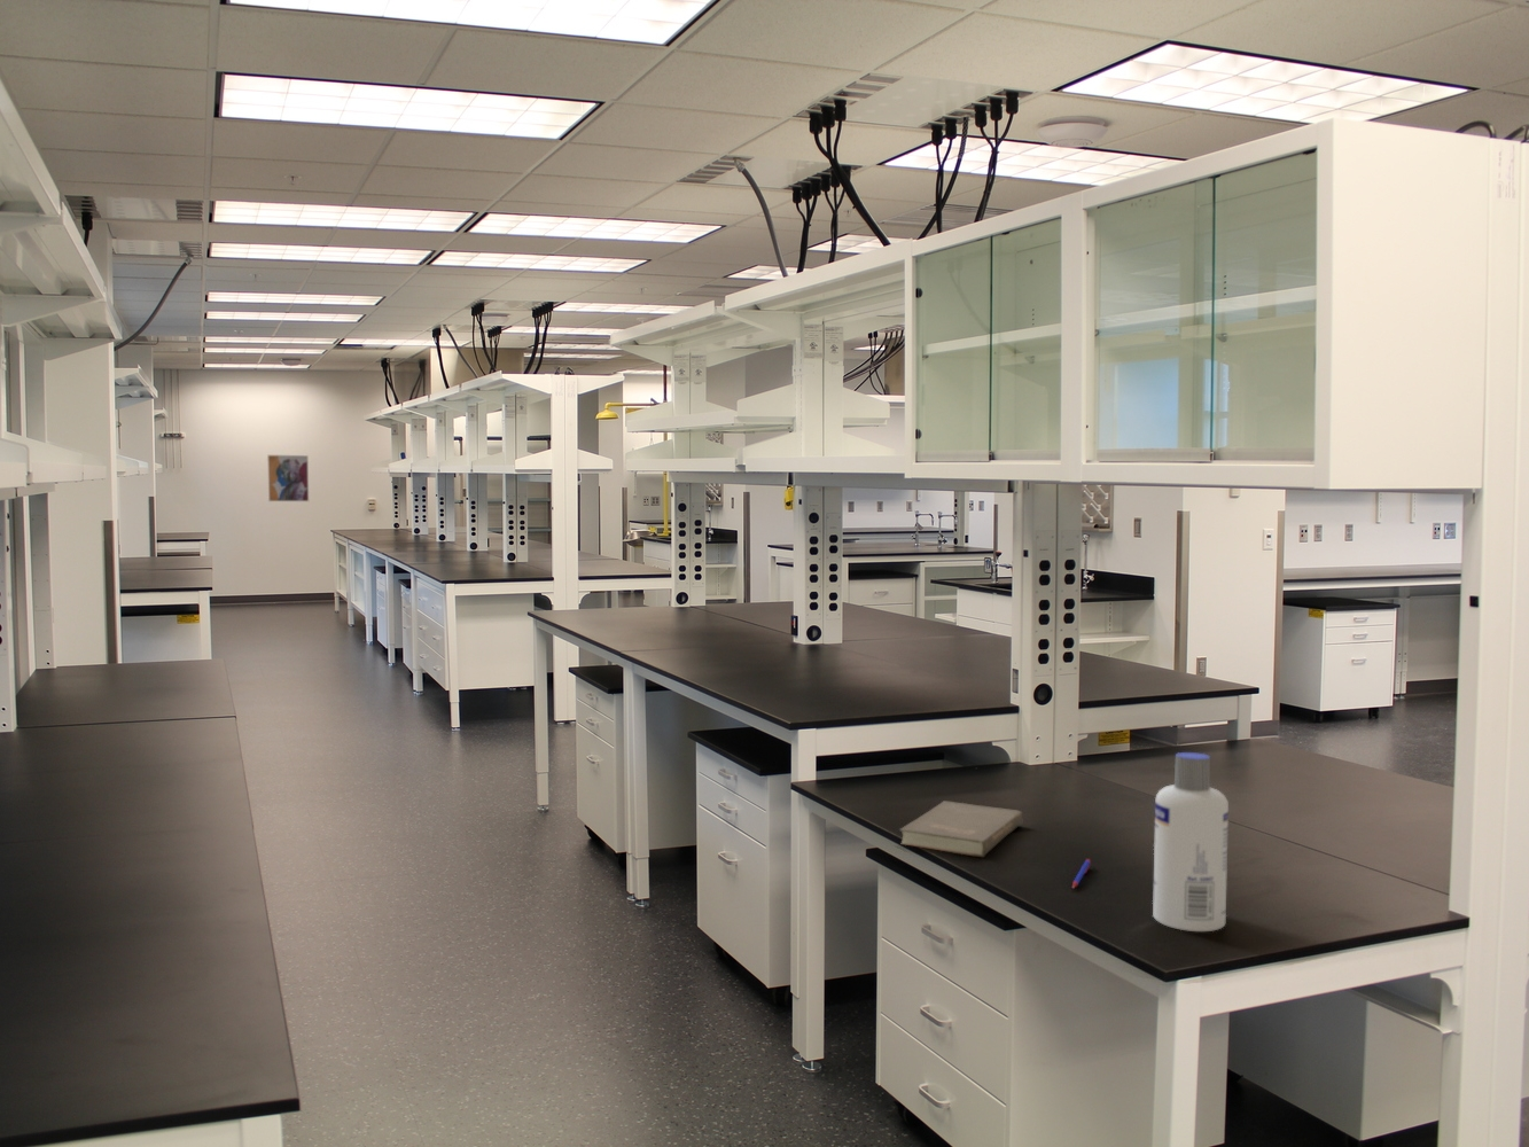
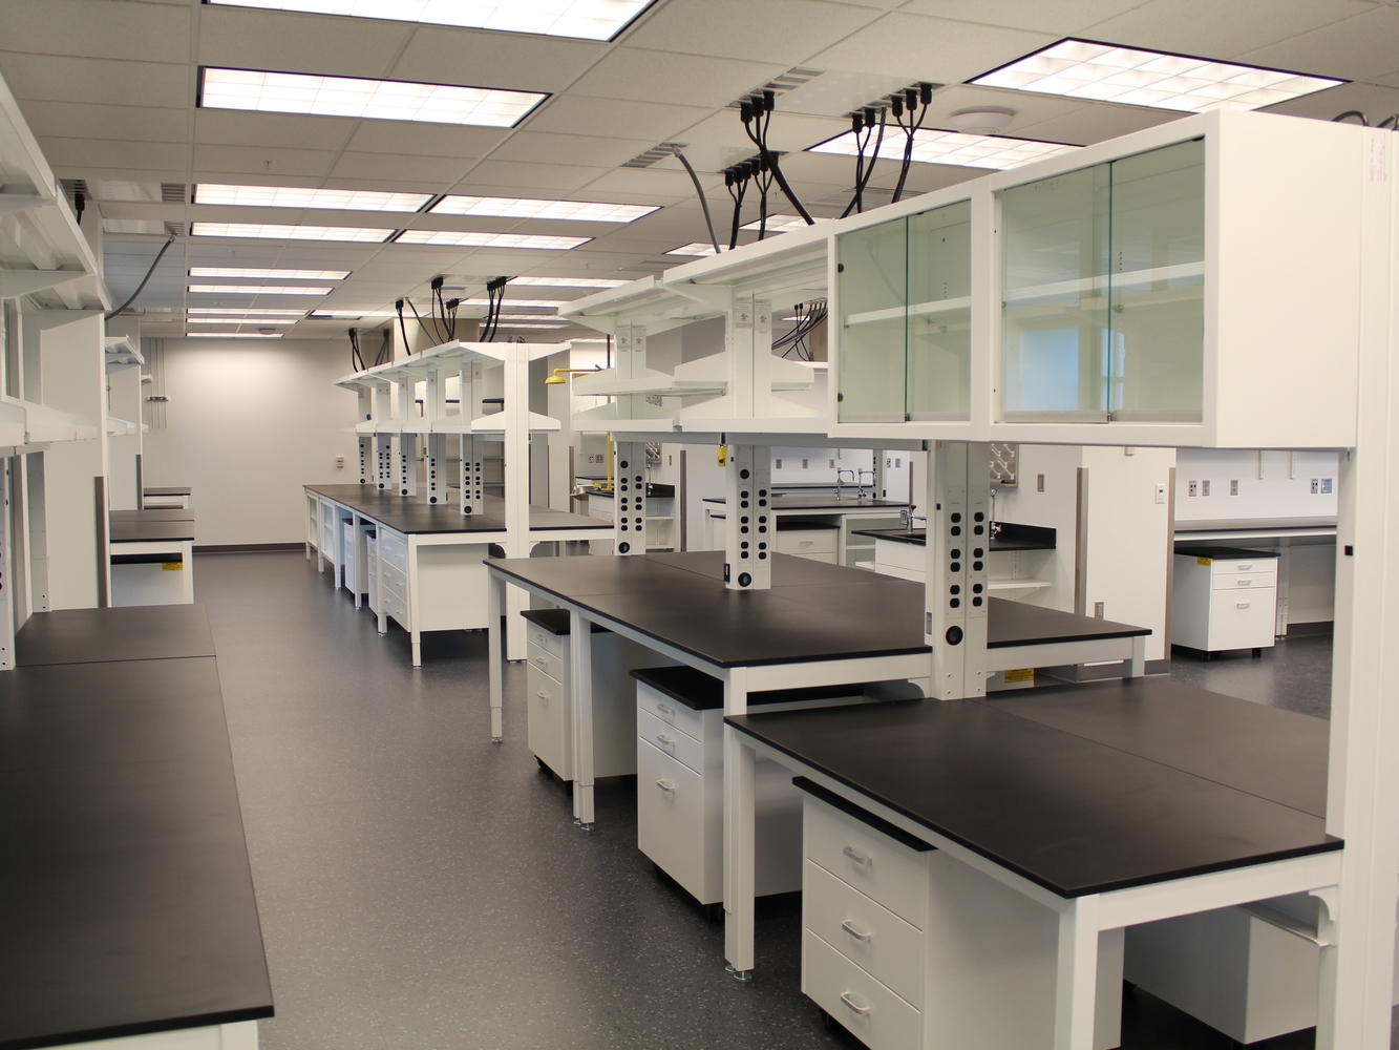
- pen (1081, 872)
- screw cap bottle (1190, 837)
- wall art (288, 478)
- book (963, 827)
